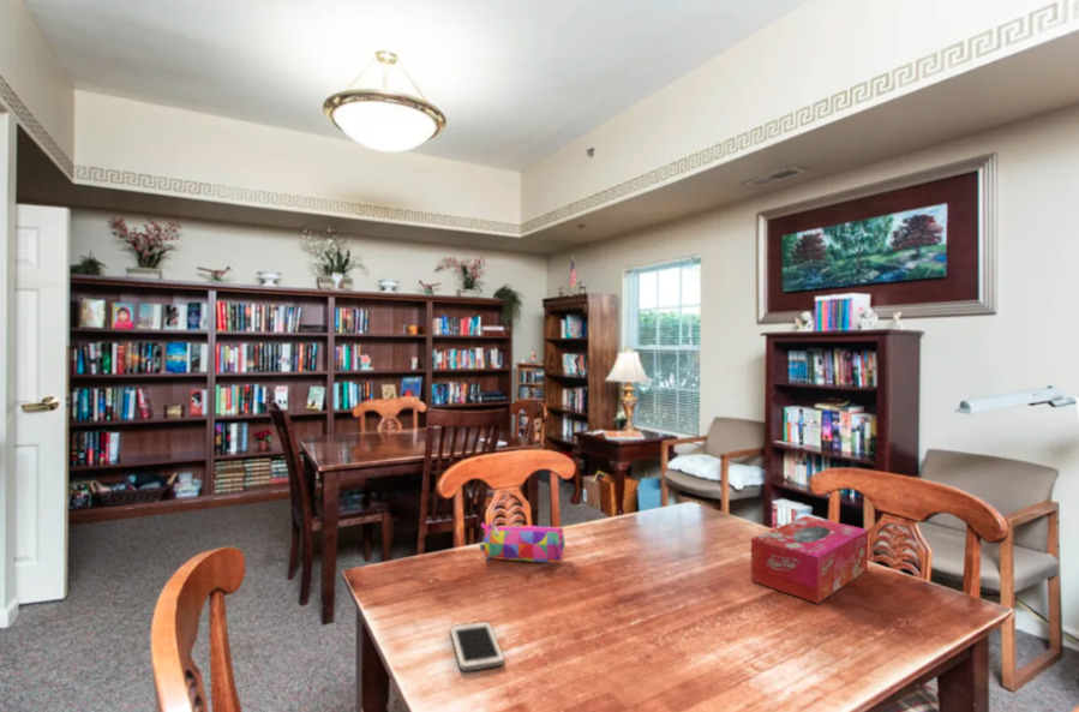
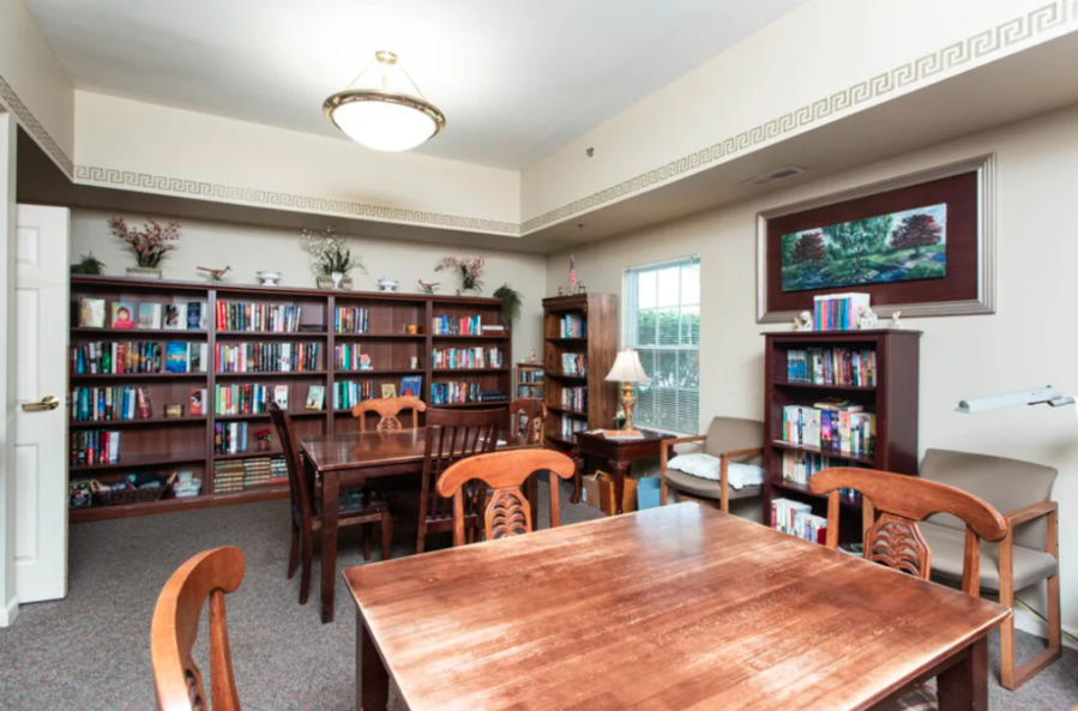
- tissue box (810, 554)
- pencil case (522, 542)
- cell phone (475, 645)
